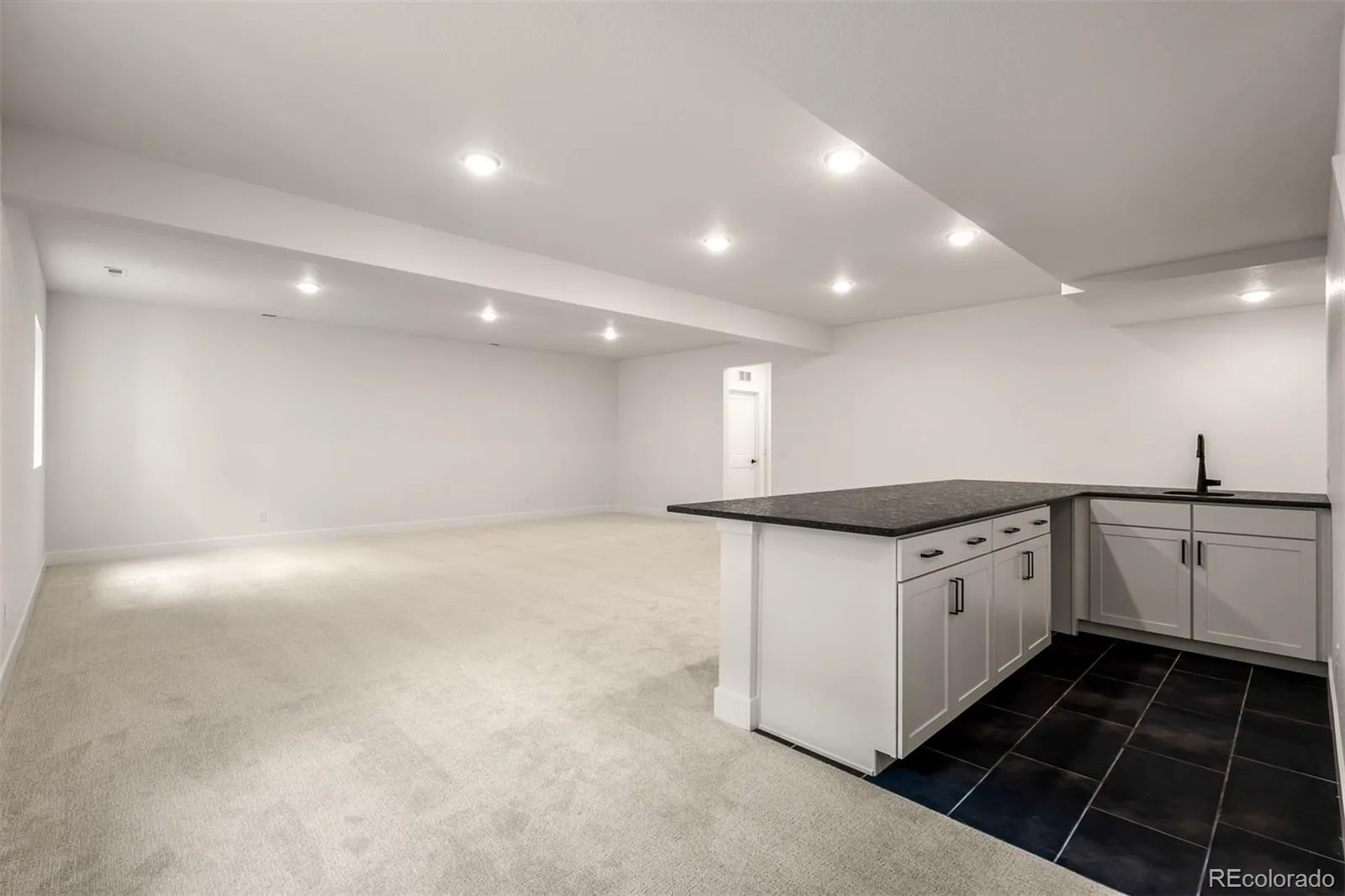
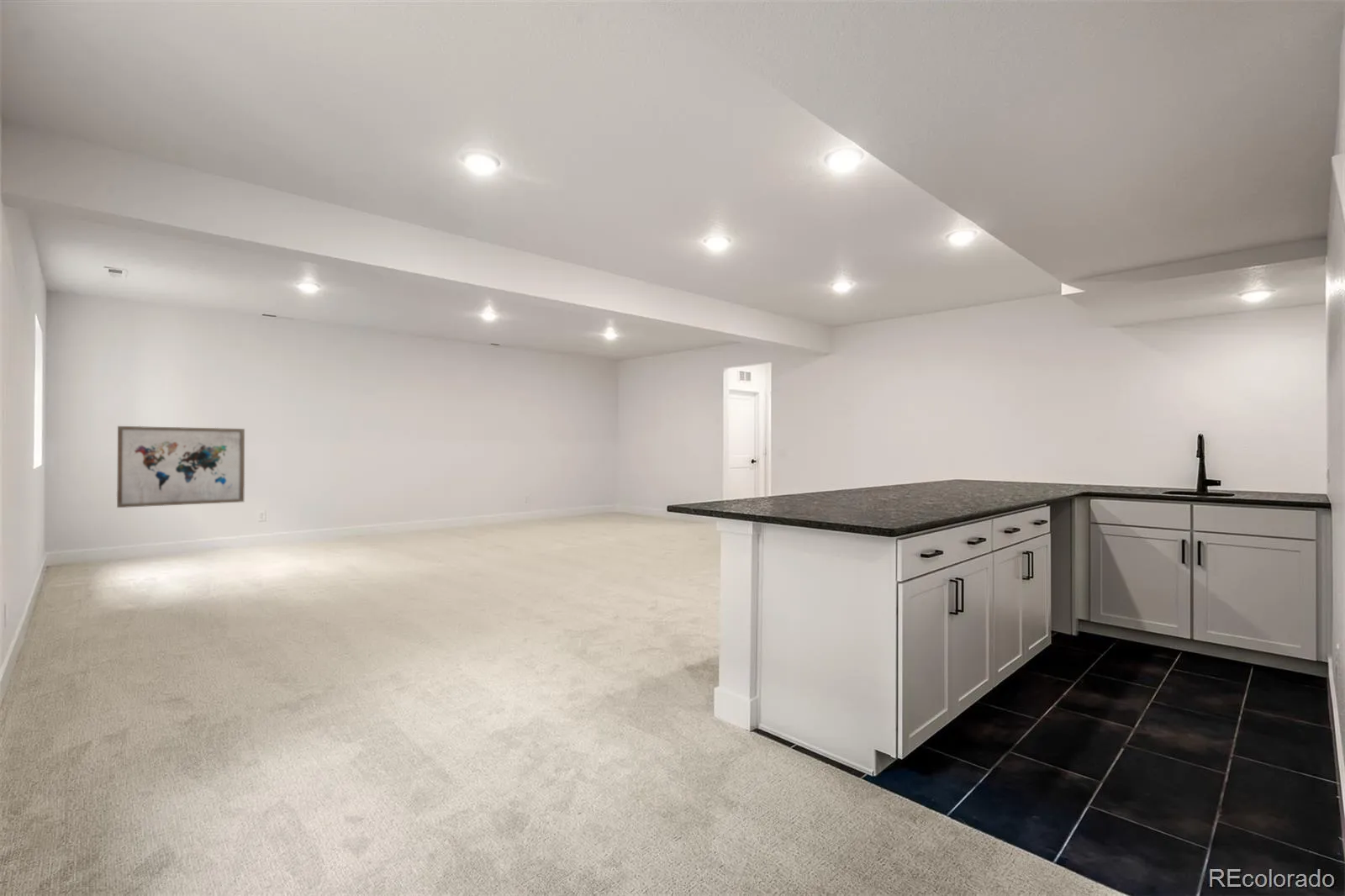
+ wall art (184, 466)
